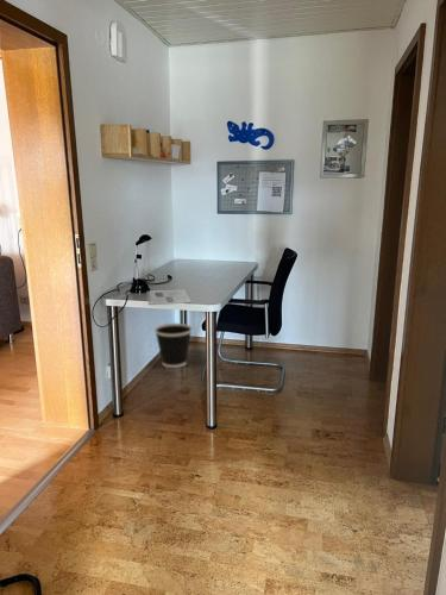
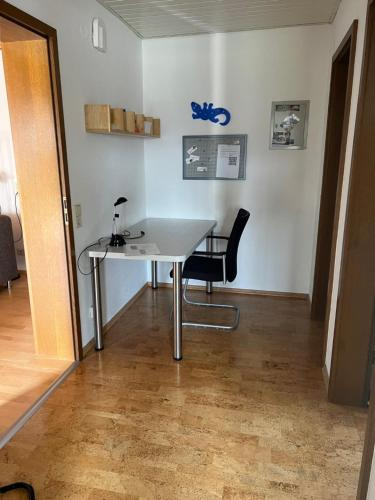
- wastebasket (174, 345)
